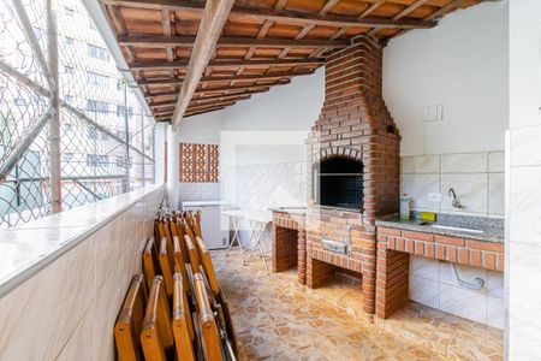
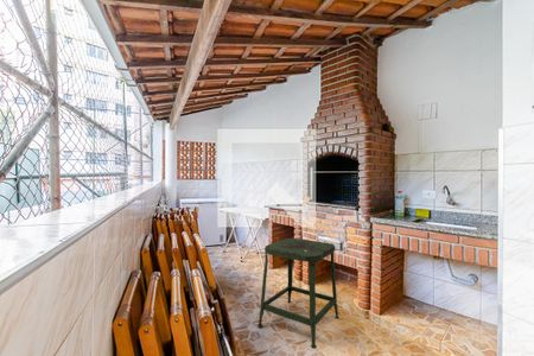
+ stool (297, 287)
